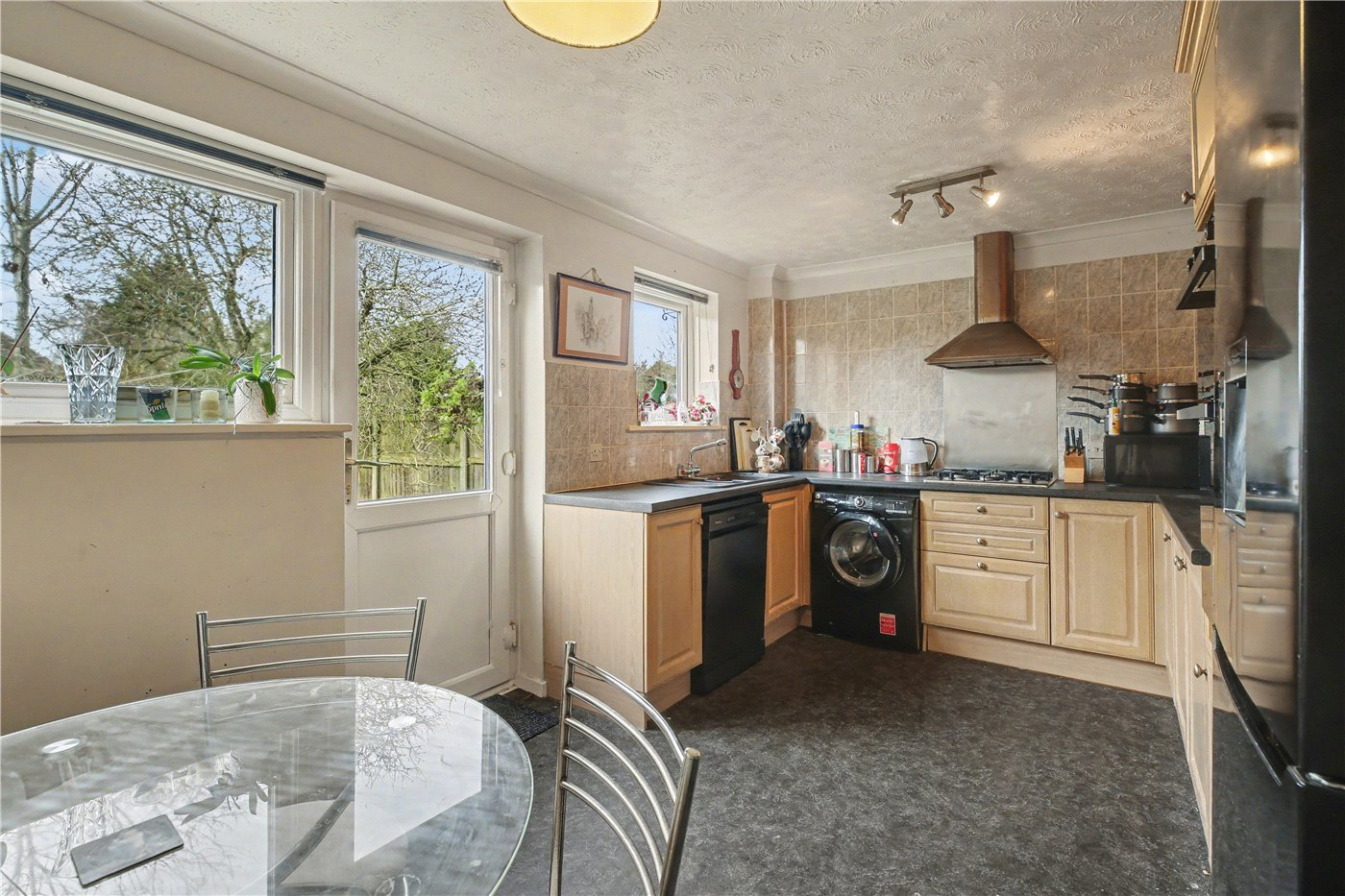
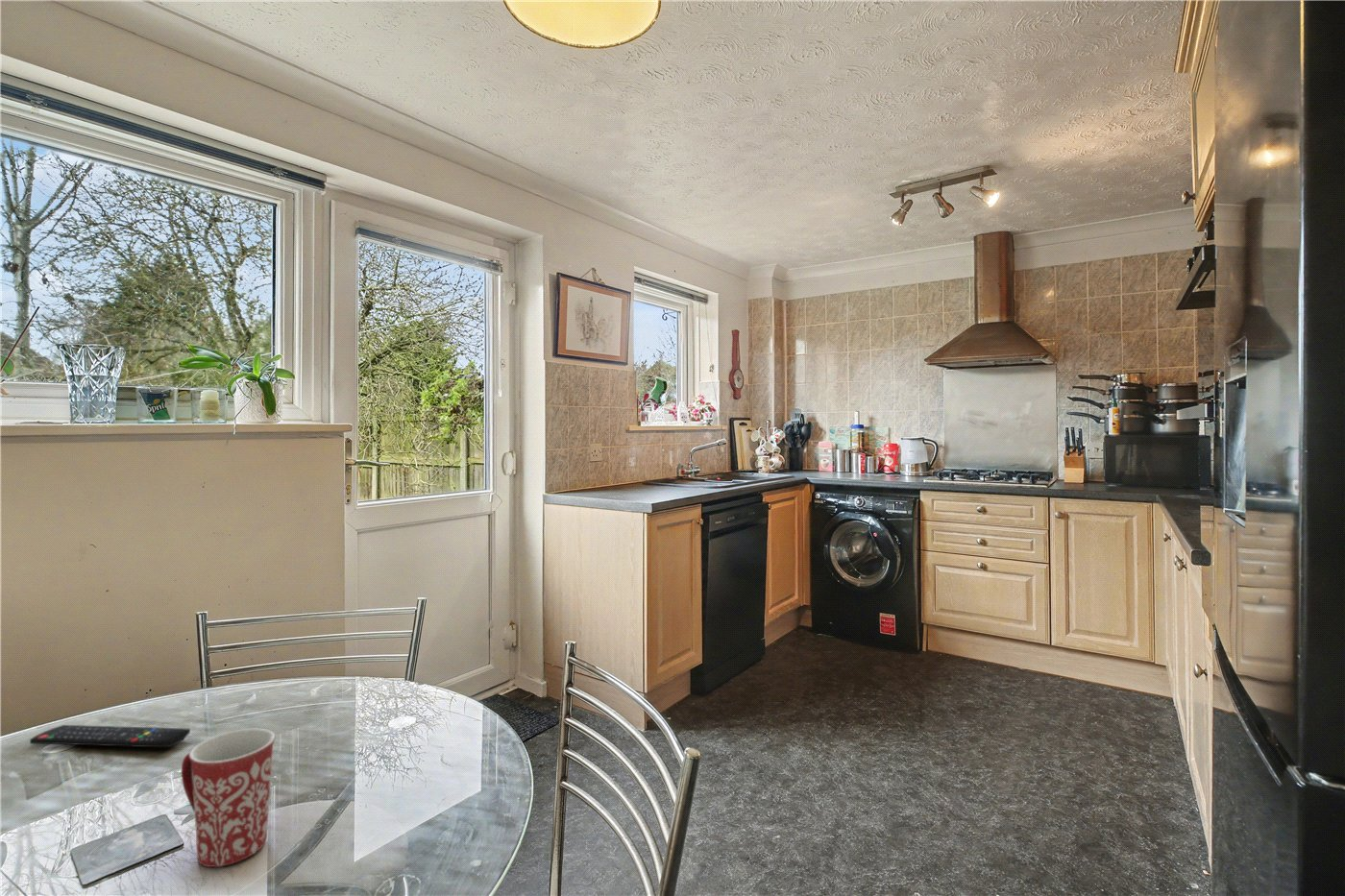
+ remote control (110, 738)
+ mug (224, 793)
